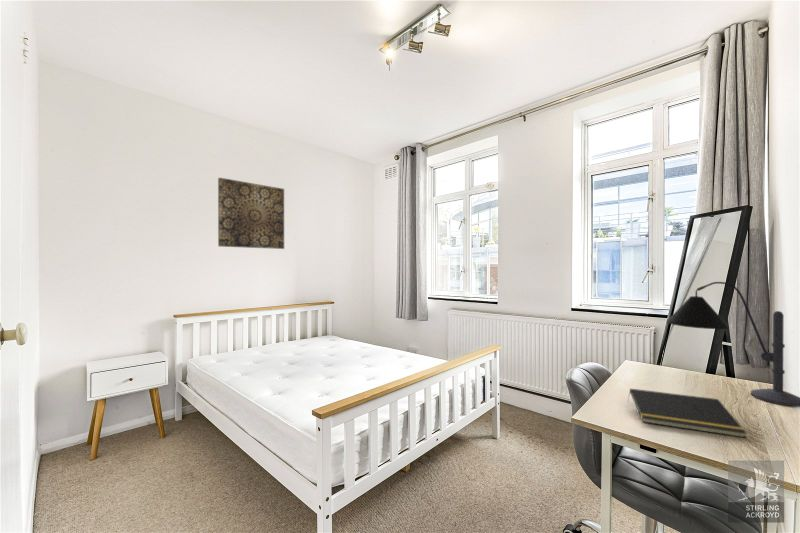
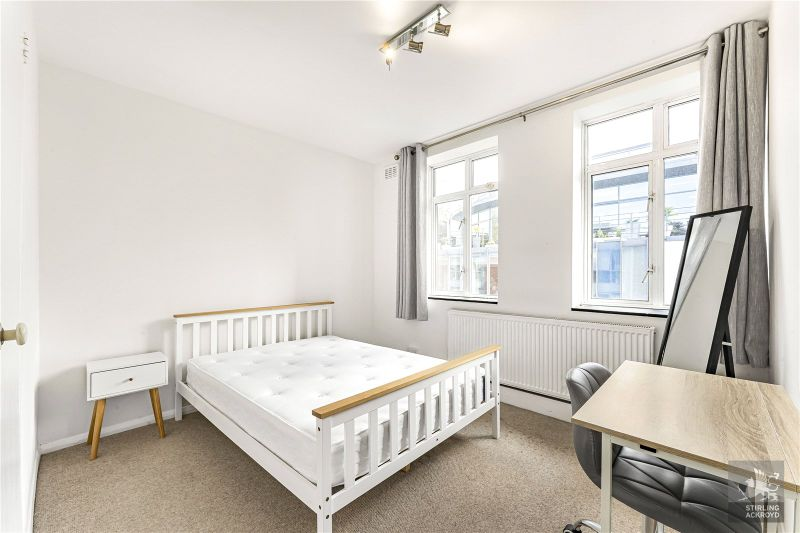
- wall art (253, 215)
- notepad (681, 410)
- desk lamp (726, 328)
